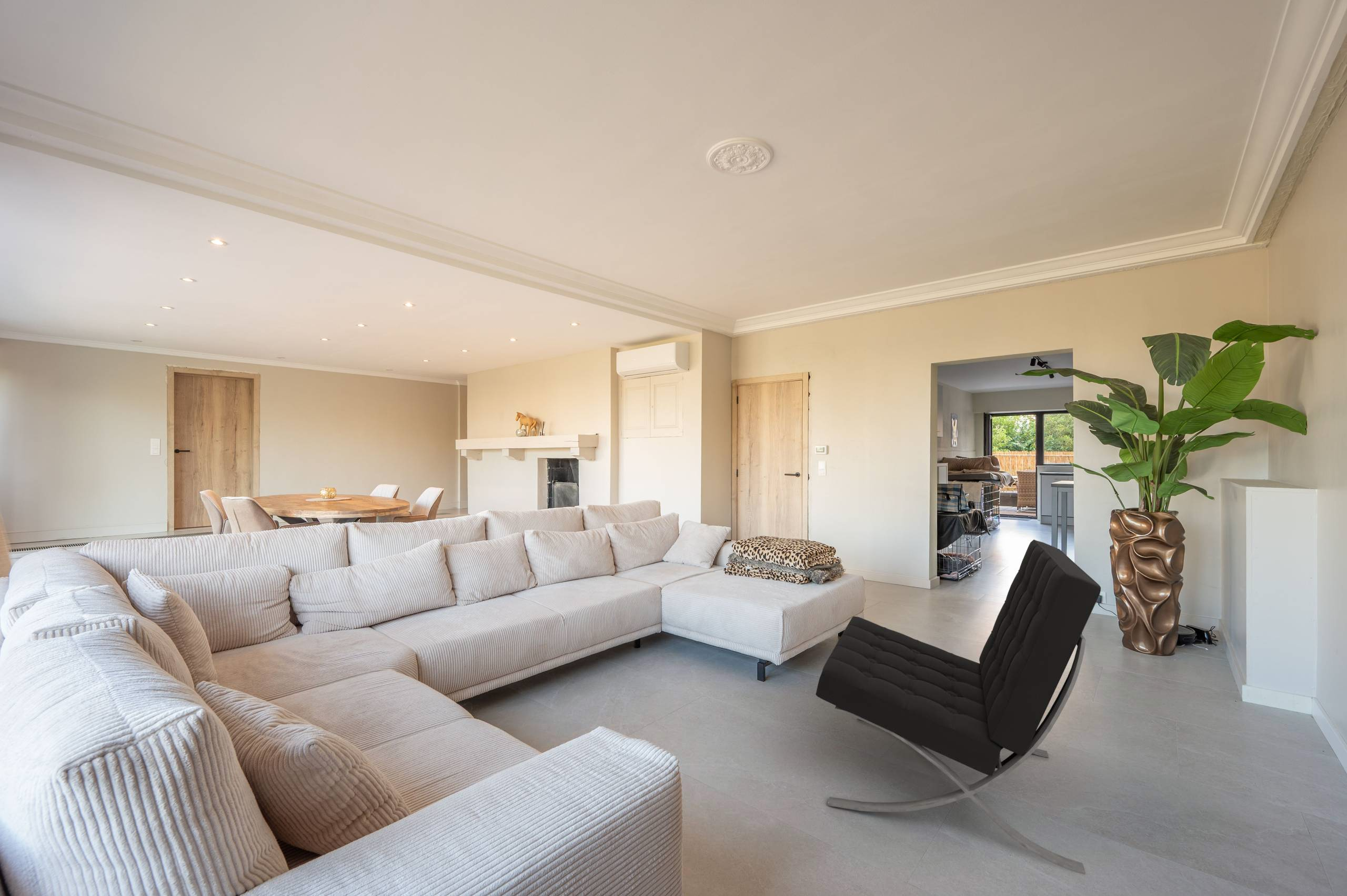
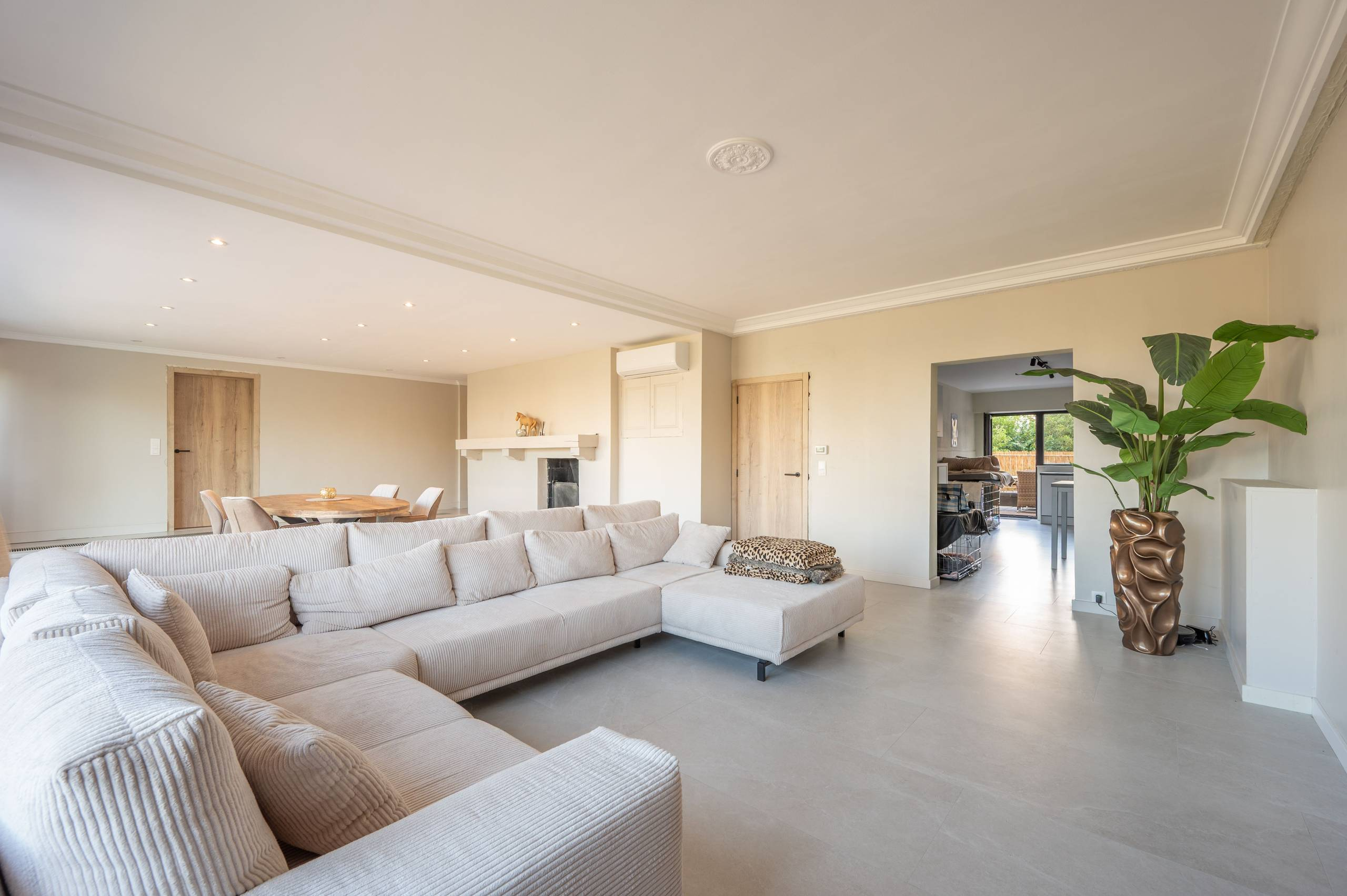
- lounge chair (944, 661)
